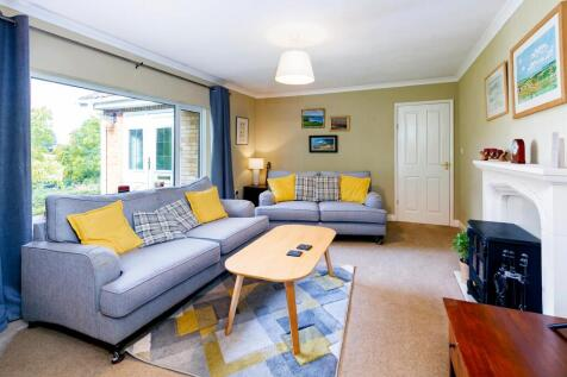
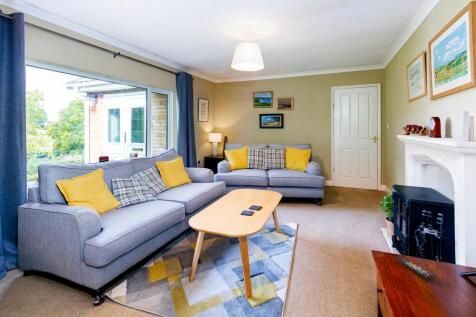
+ remote control (413, 267)
